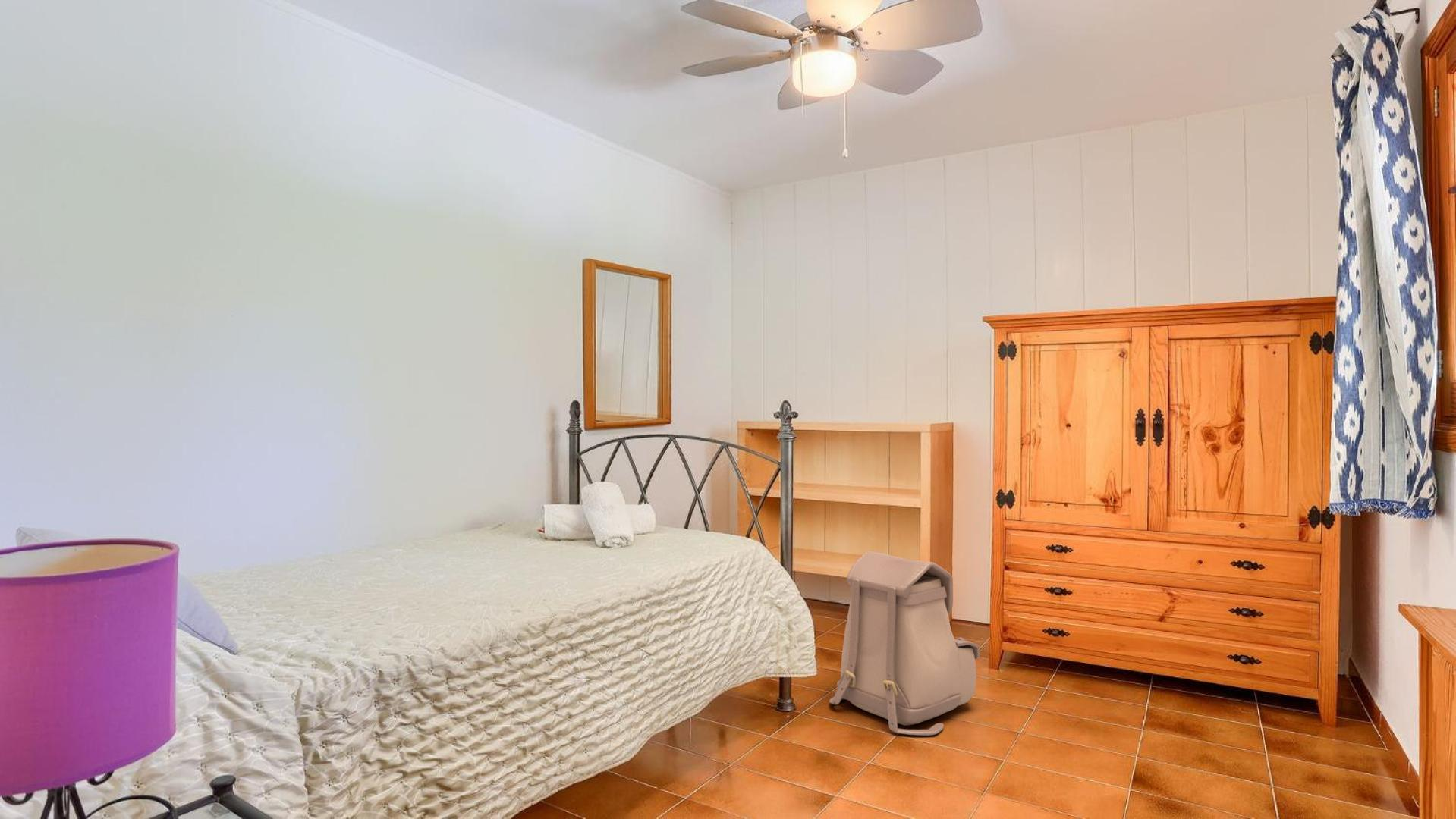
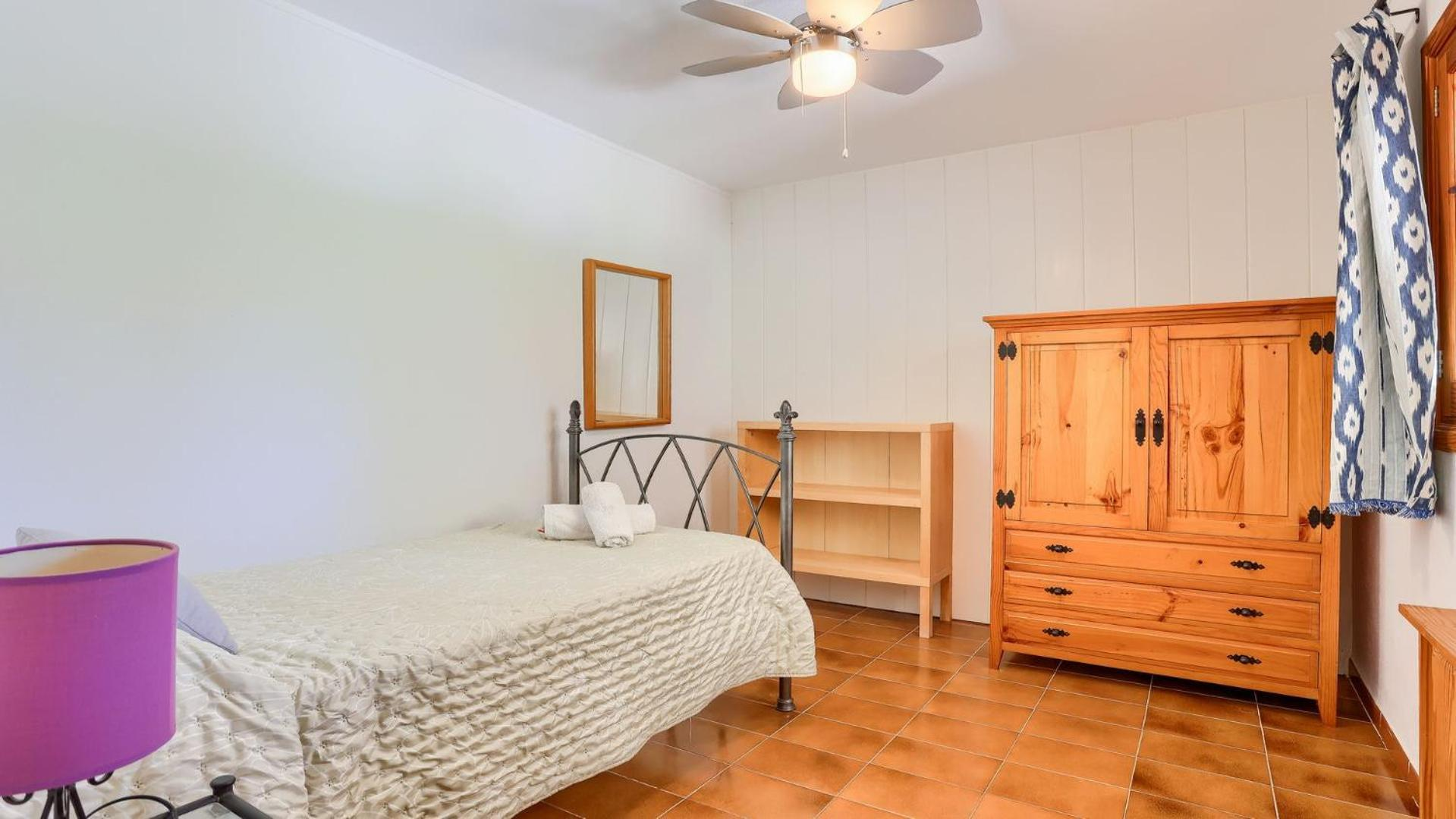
- backpack (904, 632)
